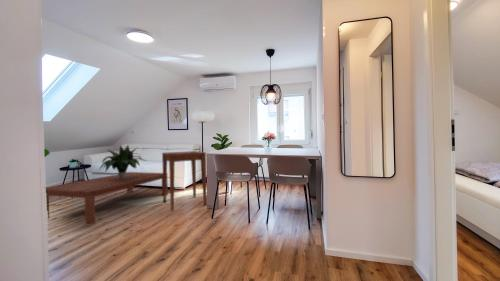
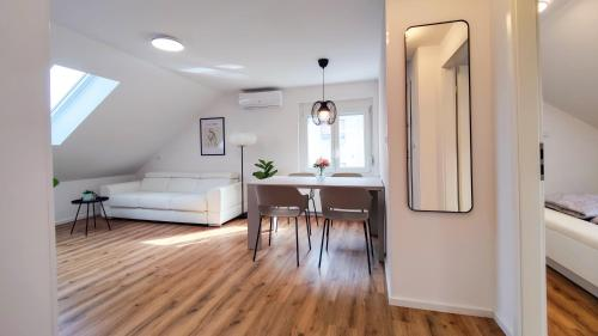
- potted plant (123, 161)
- coffee table (114, 191)
- side table (192, 178)
